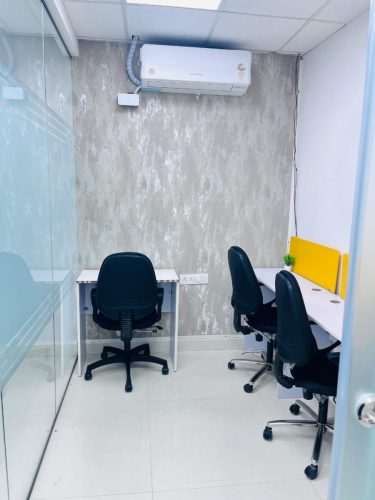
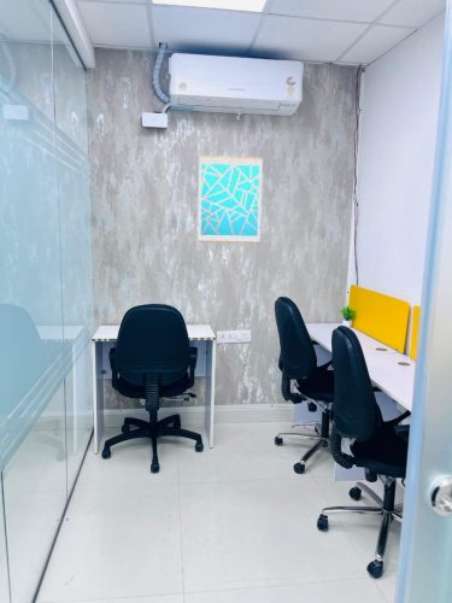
+ wall art (229, 200)
